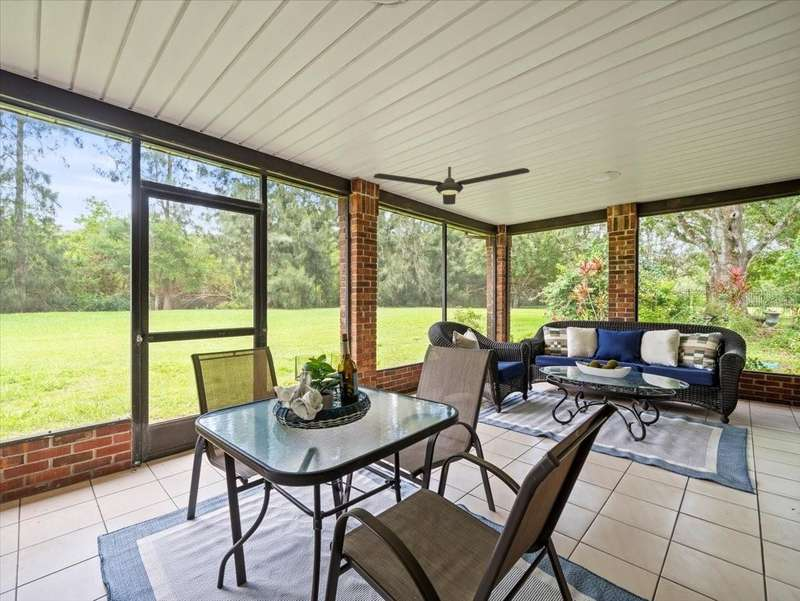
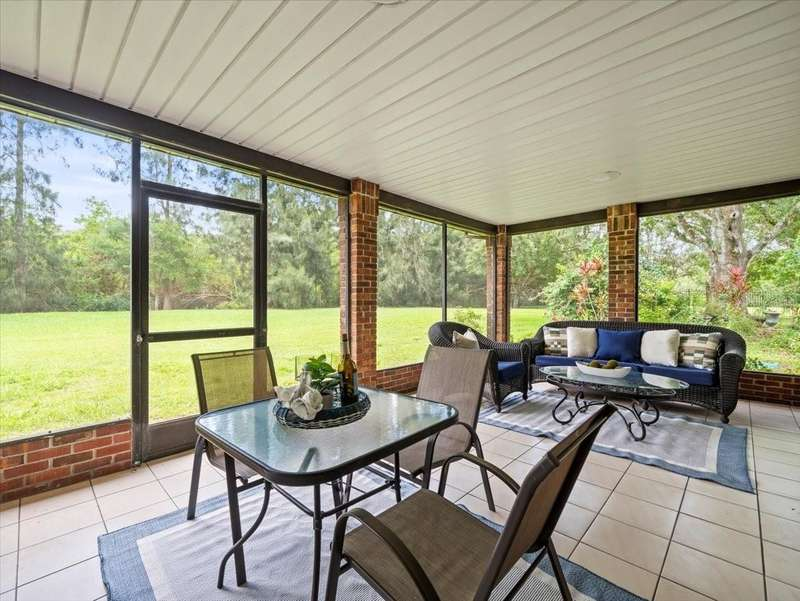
- ceiling fan (449, 185)
